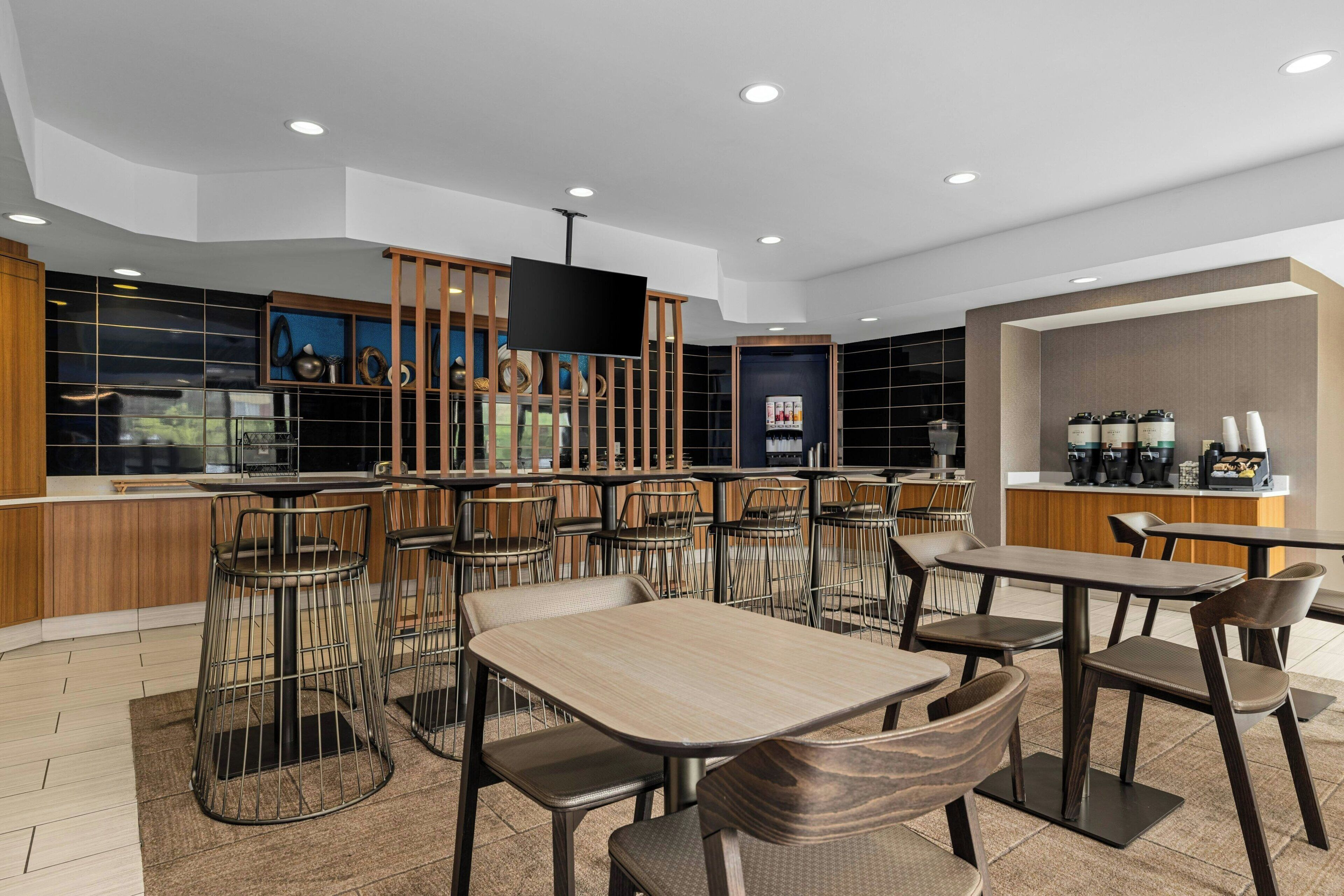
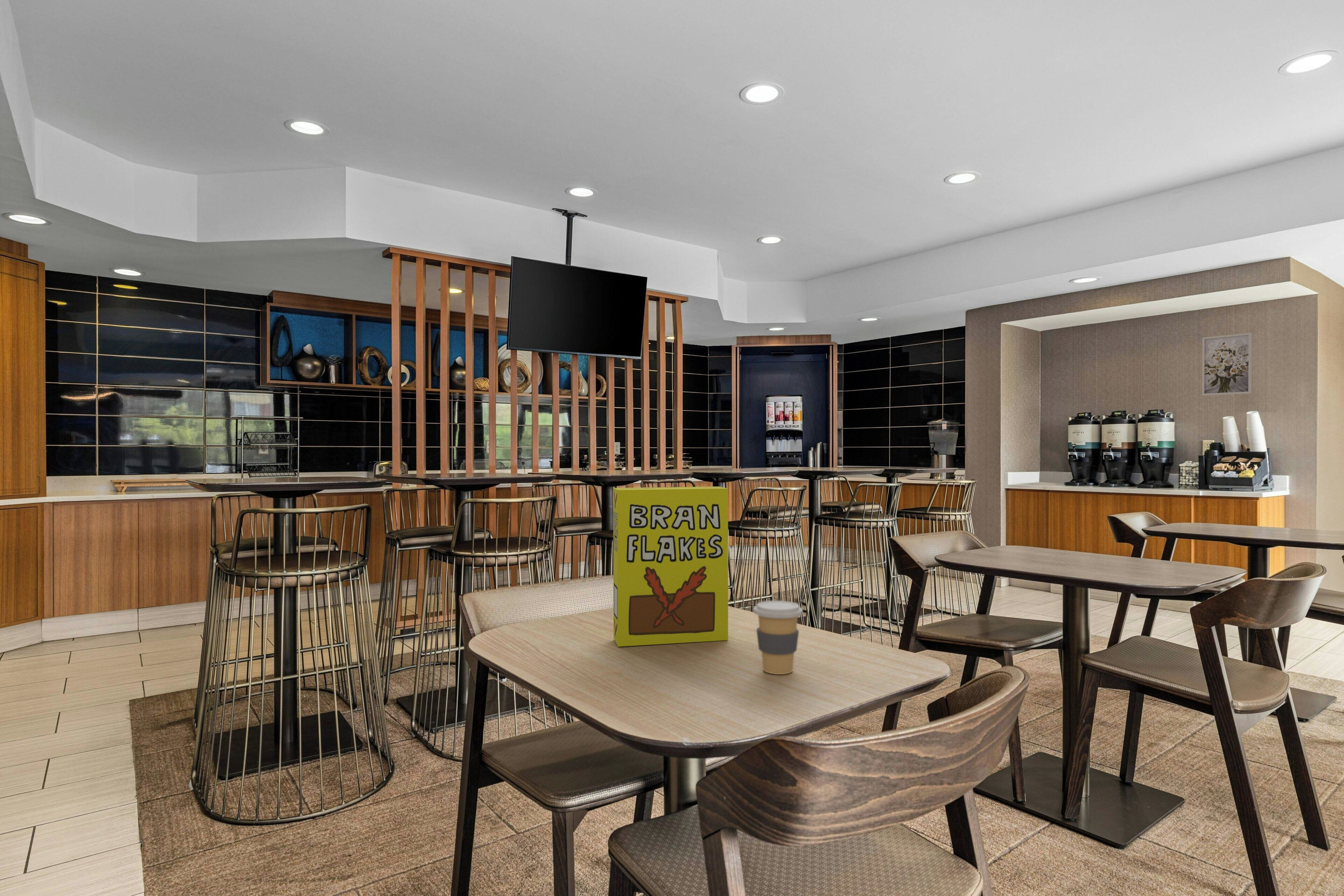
+ wall art (1226, 365)
+ coffee cup (778, 637)
+ cereal box (670, 564)
